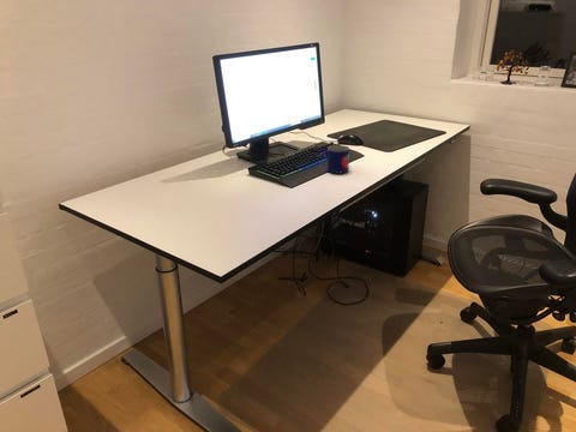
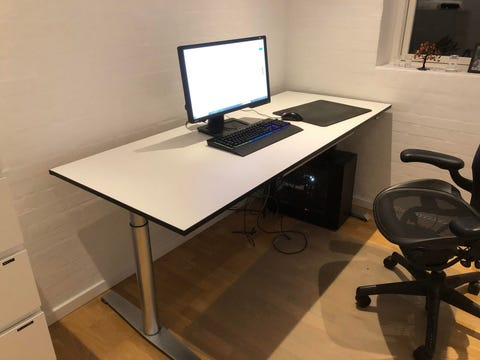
- mug (340, 158)
